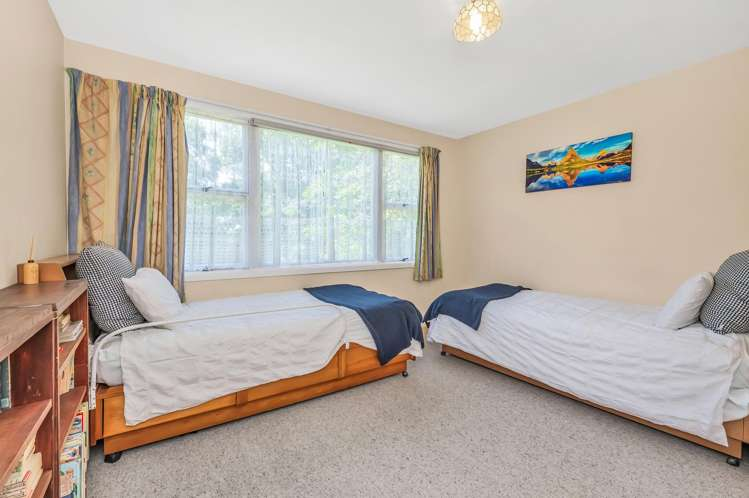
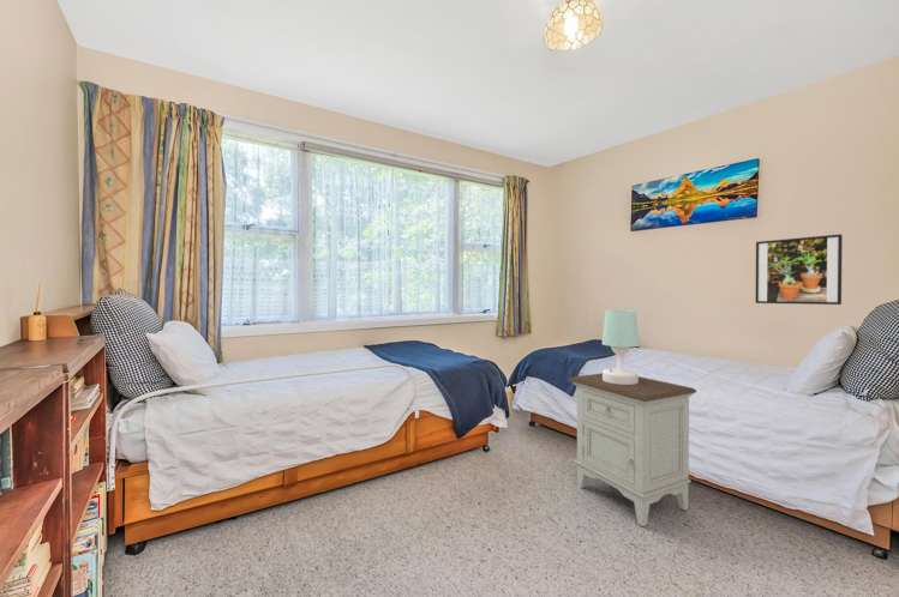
+ nightstand (627, 440)
+ table lamp (619, 345)
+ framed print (796, 271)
